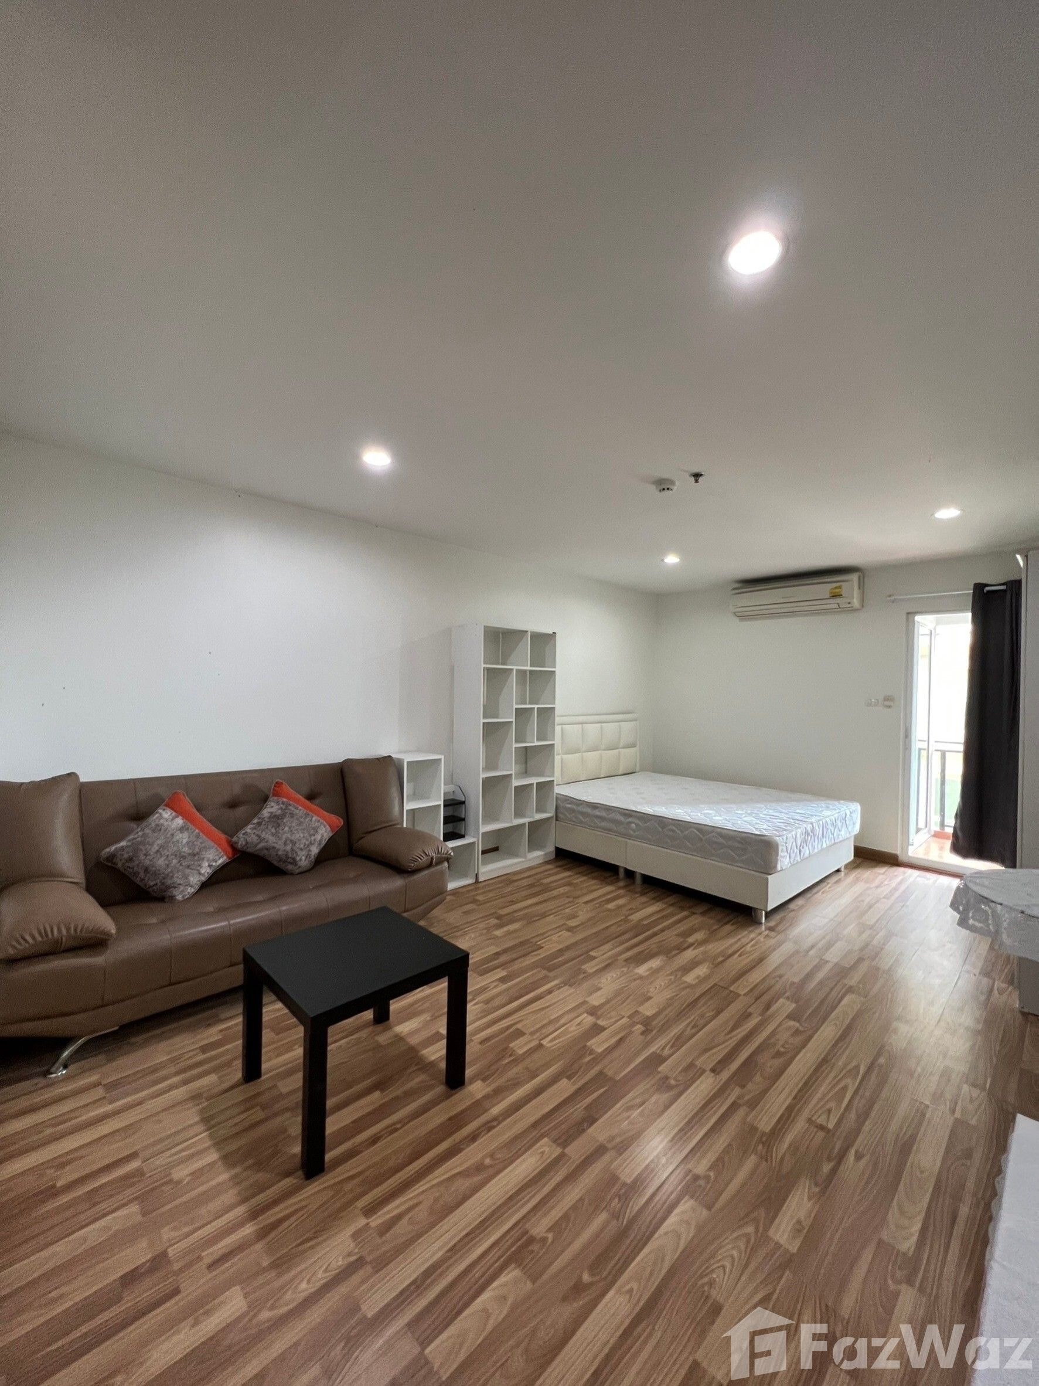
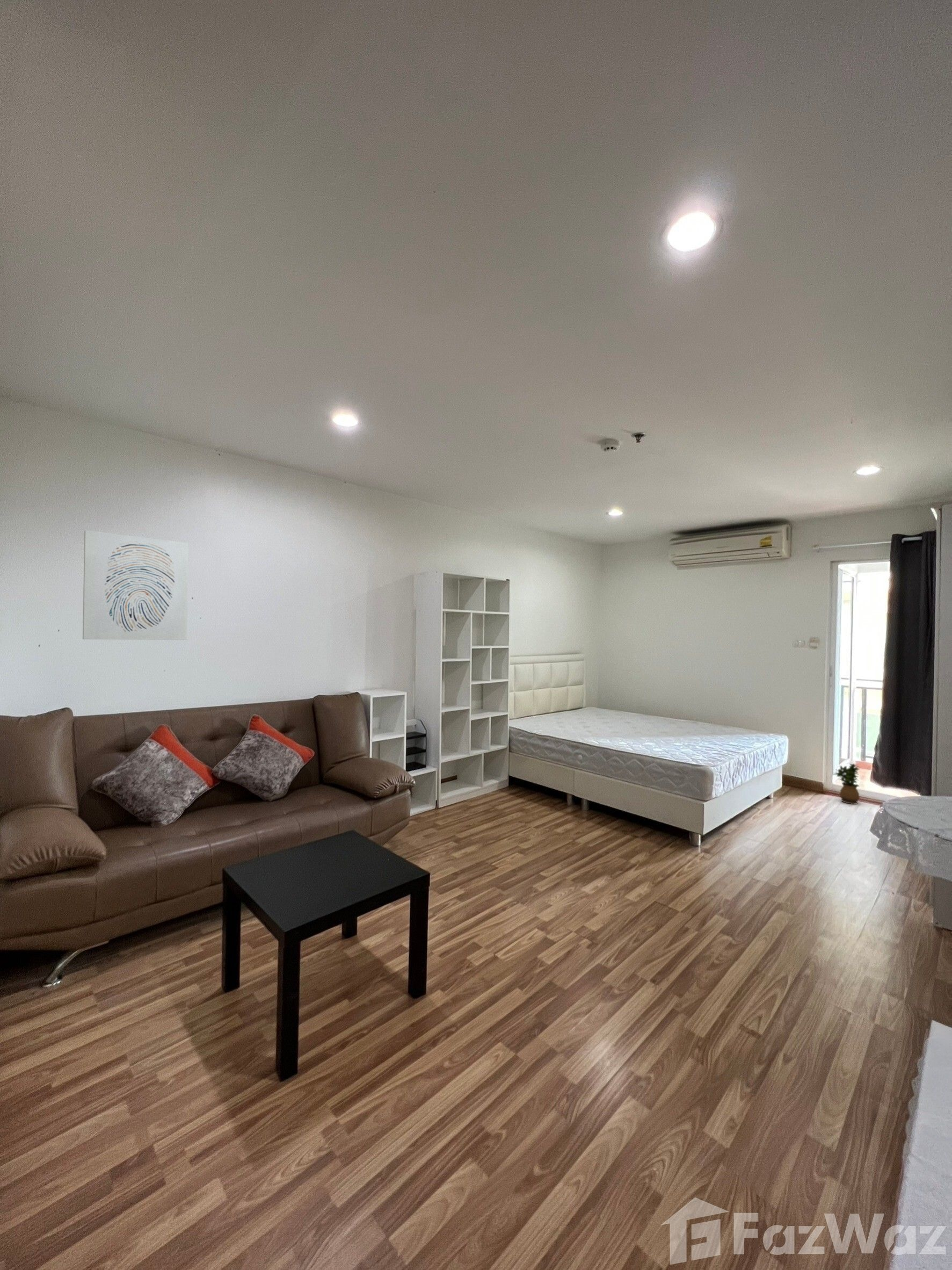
+ potted plant (848, 782)
+ wall art (138, 588)
